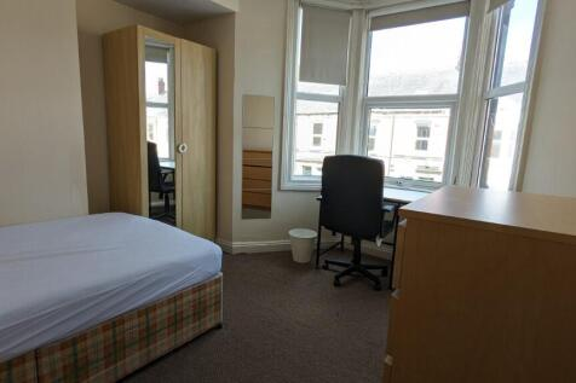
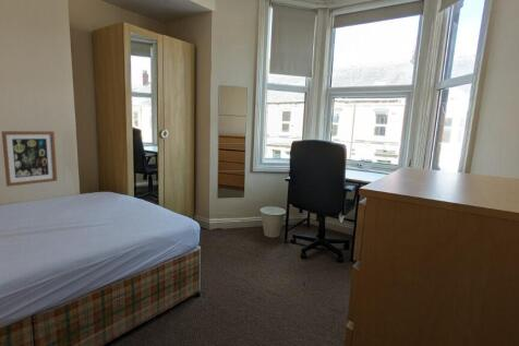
+ wall art (31, 157)
